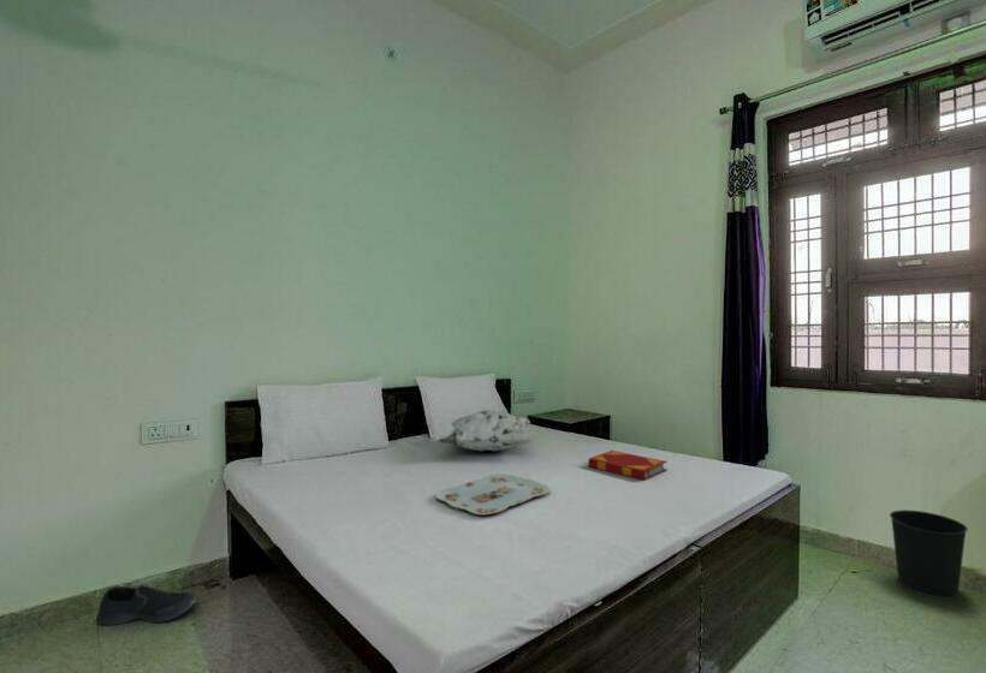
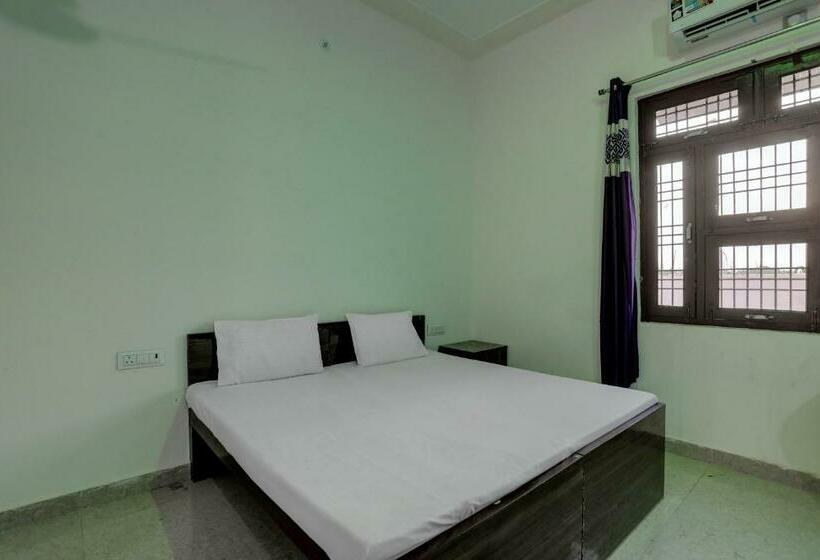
- serving tray (493, 493)
- hardback book (626, 464)
- decorative pillow (488, 430)
- shoe (147, 600)
- wastebasket (927, 554)
